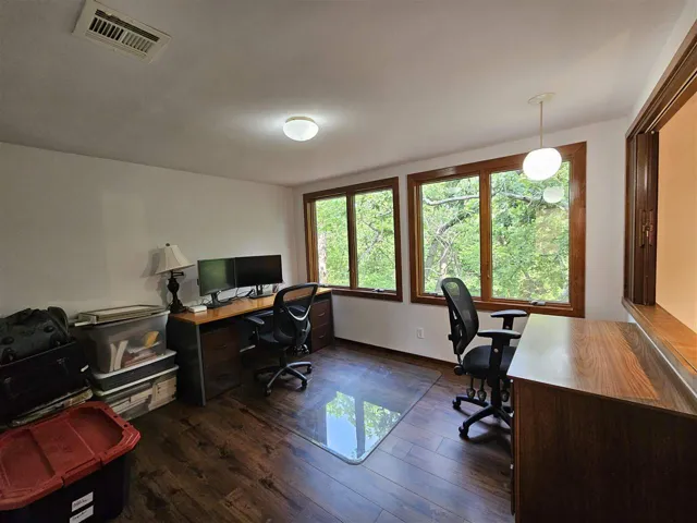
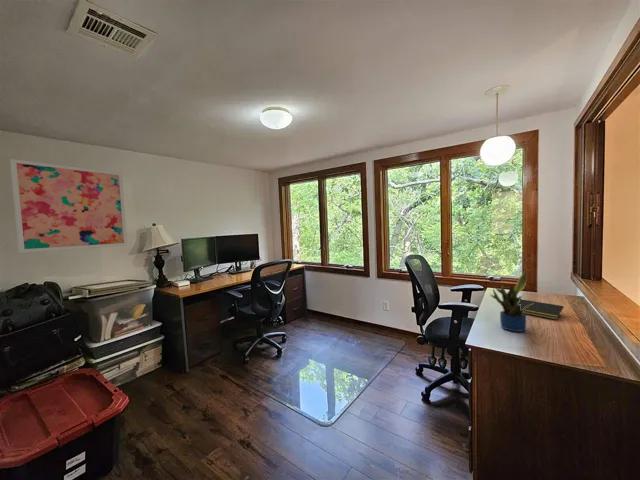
+ potted plant (512, 299)
+ wall art (76, 208)
+ notepad (535, 308)
